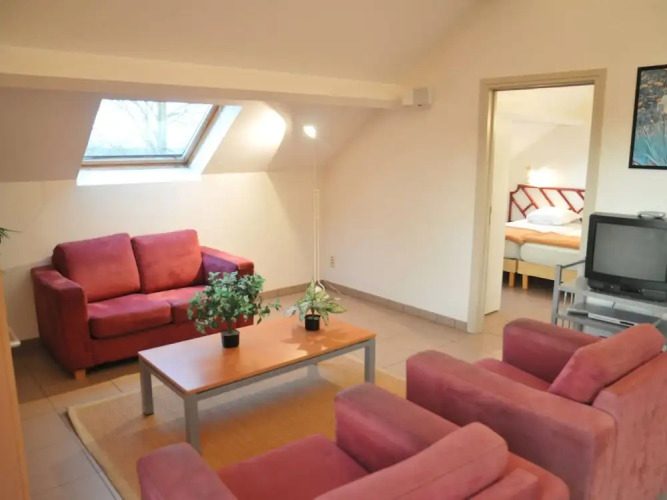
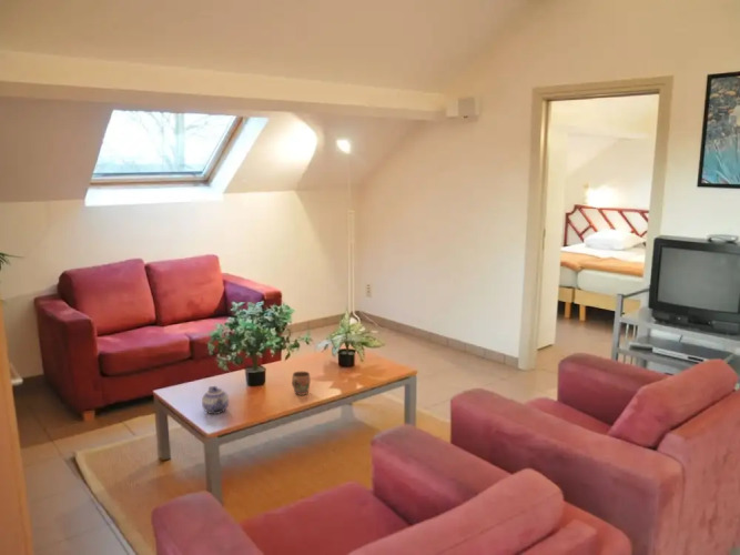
+ teapot (215, 398)
+ mug (300, 383)
